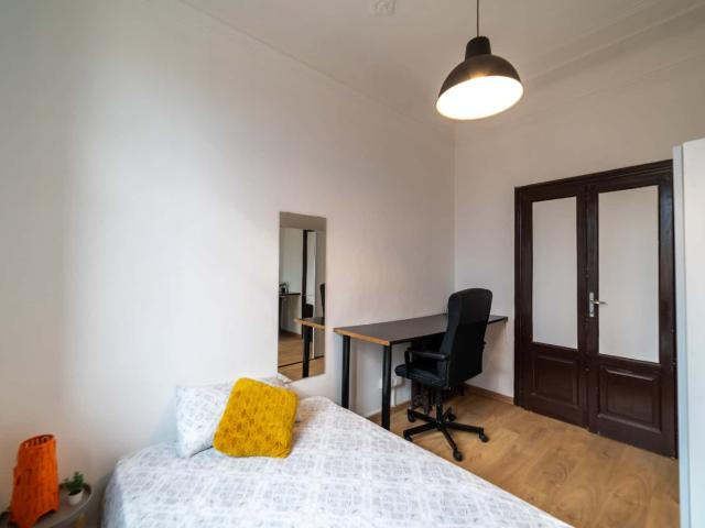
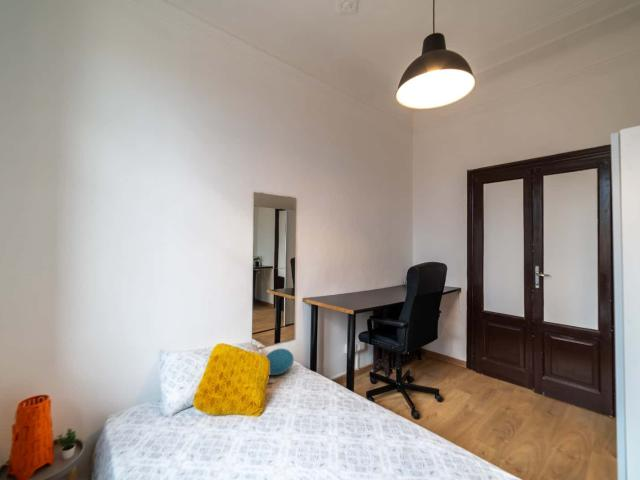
+ cushion (278, 360)
